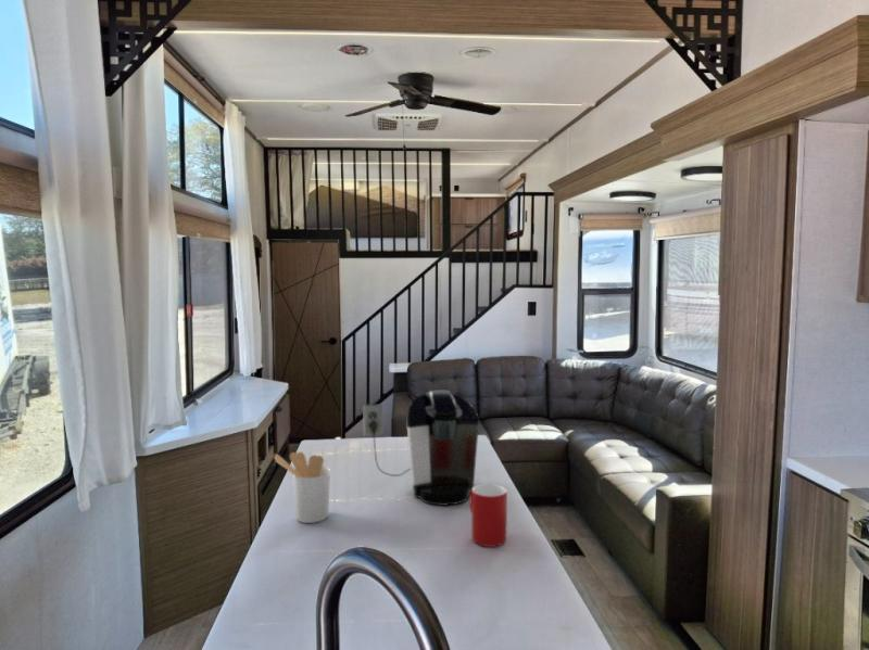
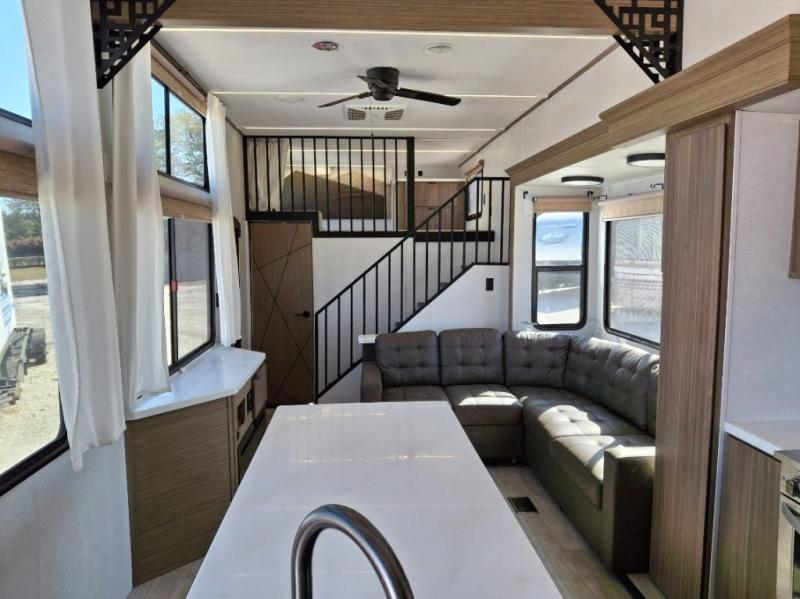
- utensil holder (301, 484)
- cup (487, 511)
- coffee maker (421, 442)
